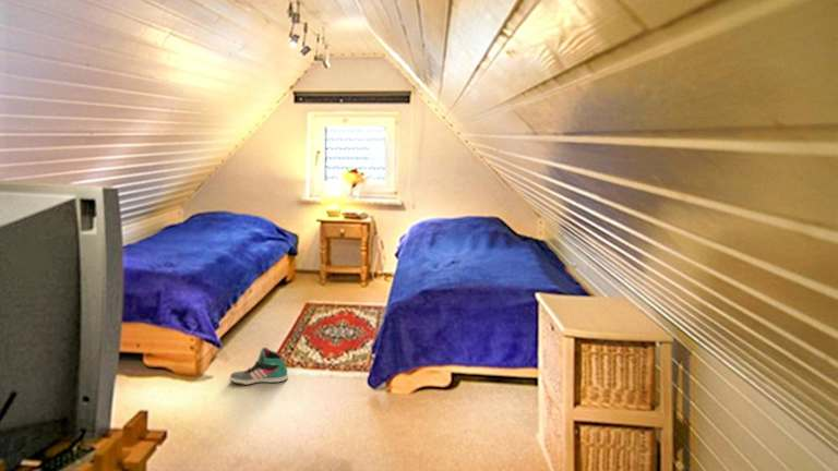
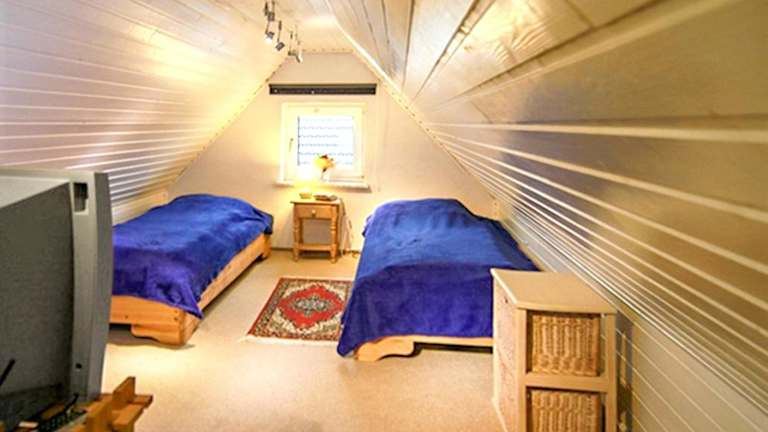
- sneaker (259, 364)
